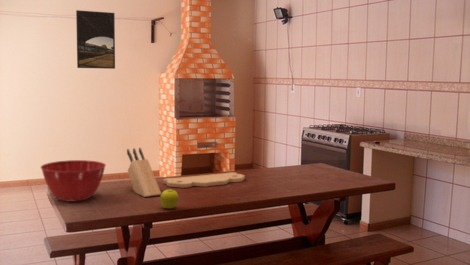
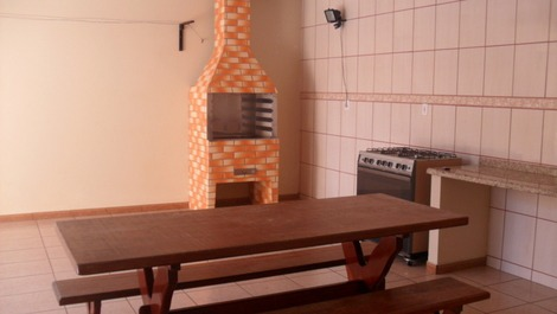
- cutting board (207, 180)
- mixing bowl (74, 181)
- fruit (169, 199)
- knife block (142, 171)
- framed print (96, 40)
